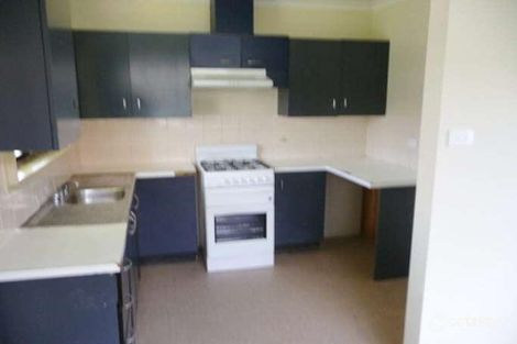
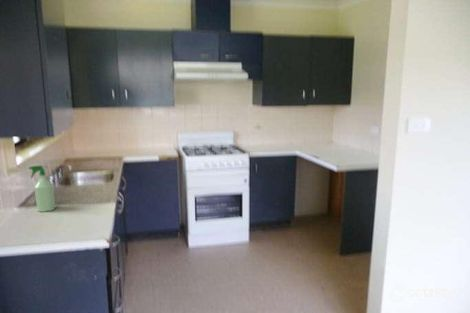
+ spray bottle (44, 187)
